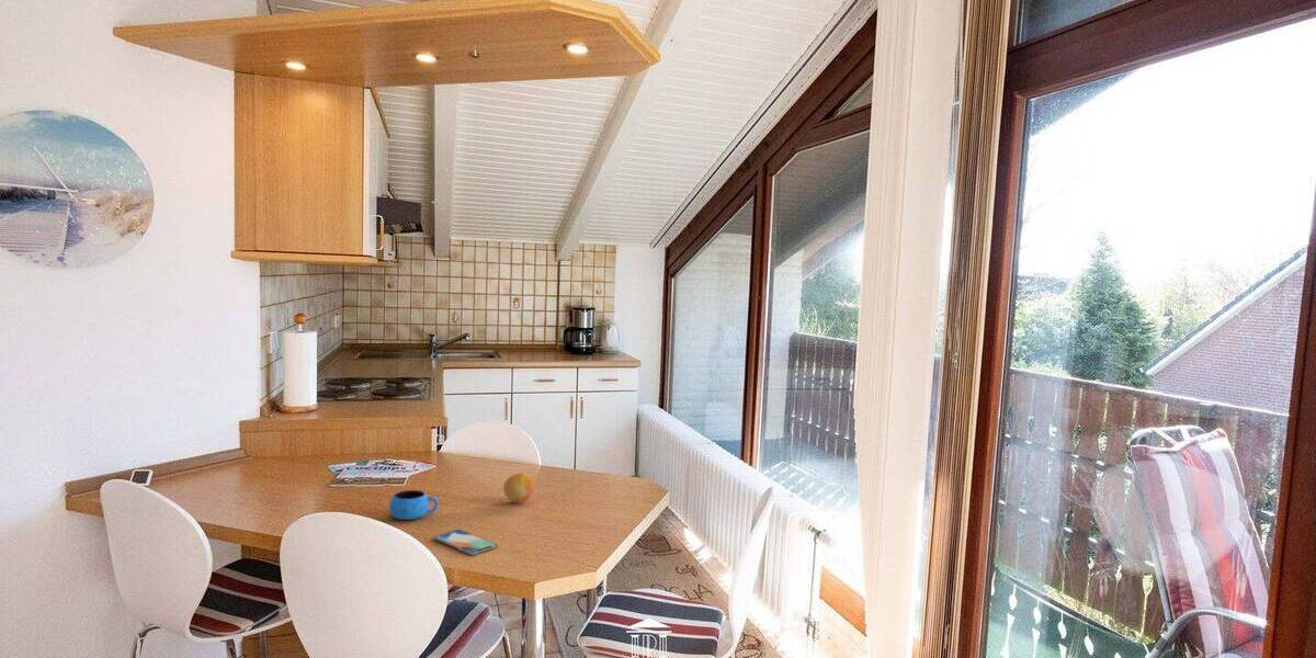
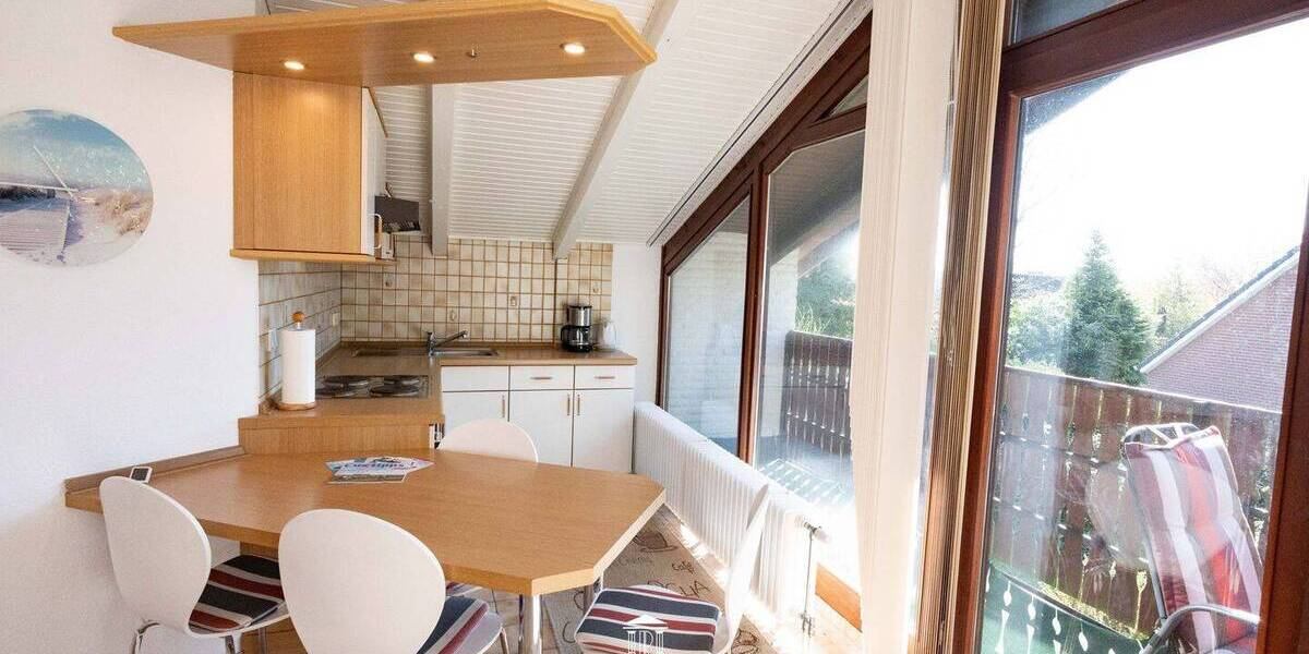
- smartphone (465, 541)
- mug (413, 504)
- fruit (518, 487)
